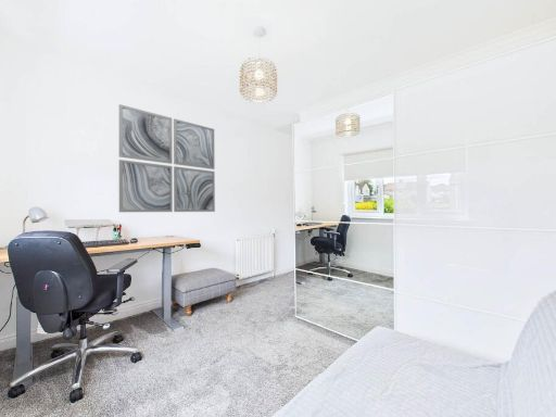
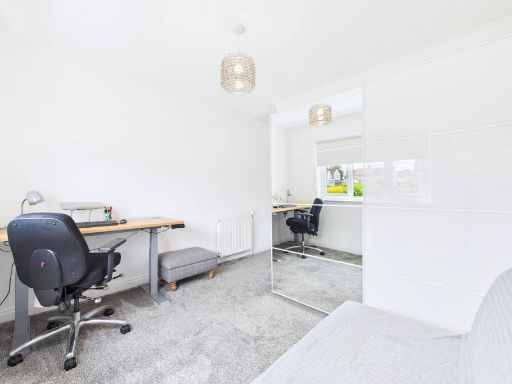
- wall art (172, 166)
